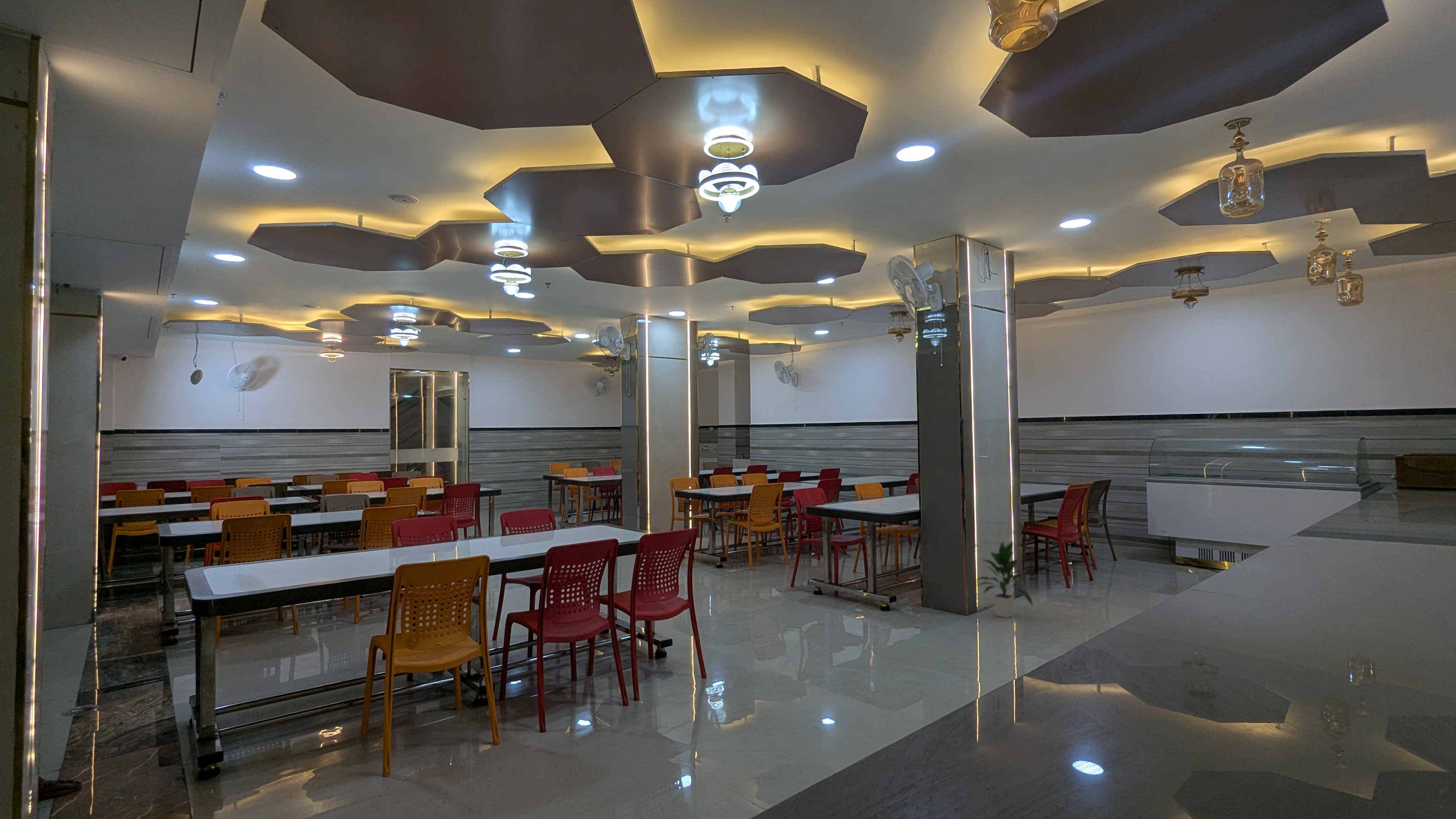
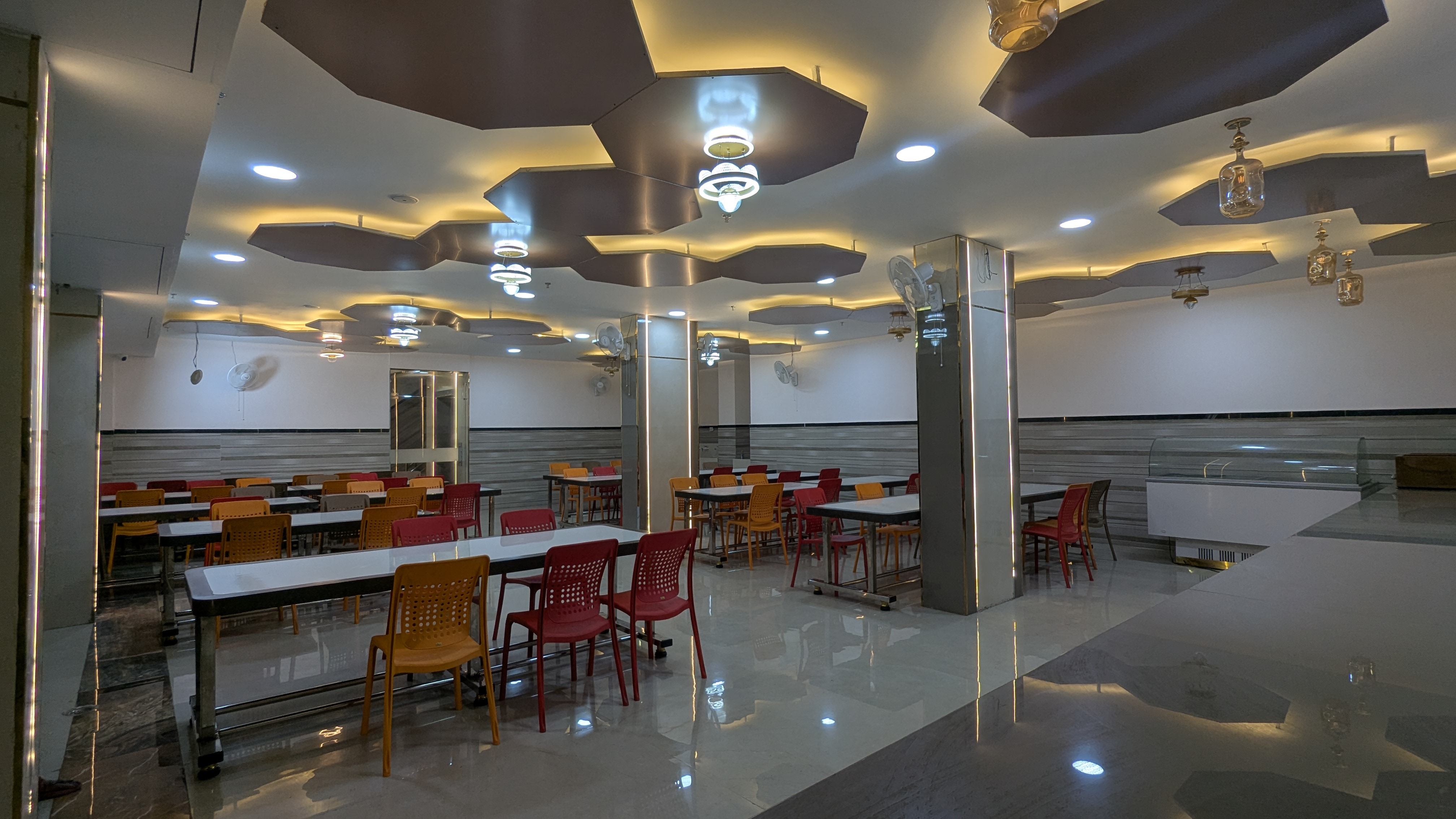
- indoor plant (1005, 579)
